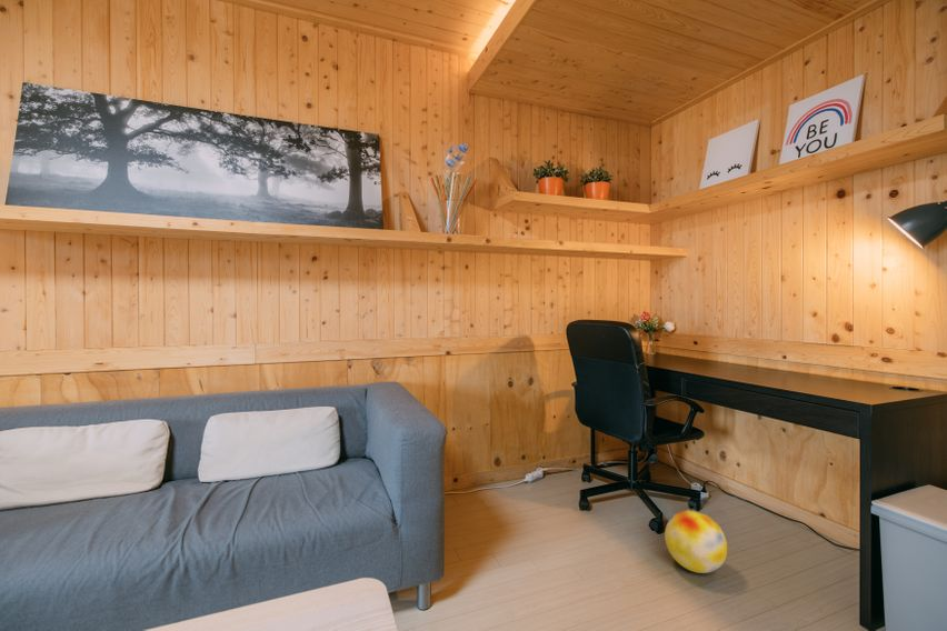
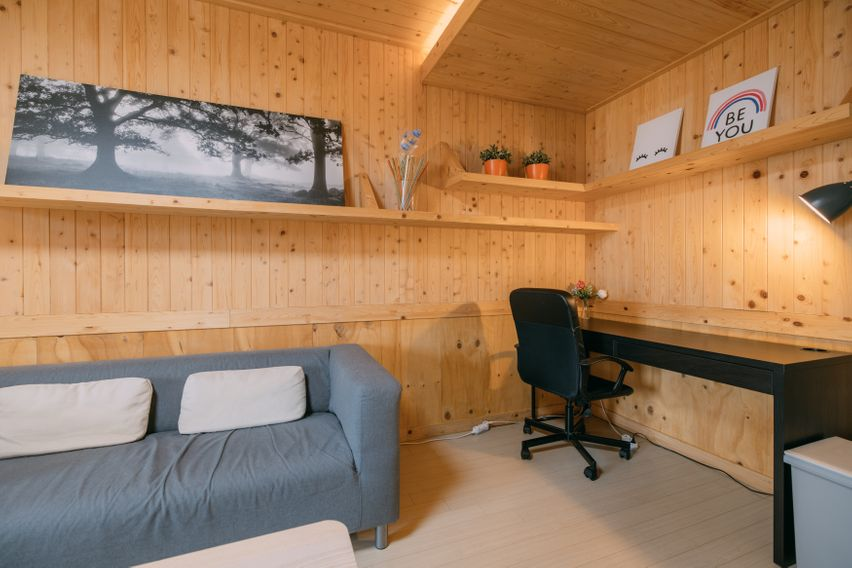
- ball (695, 540)
